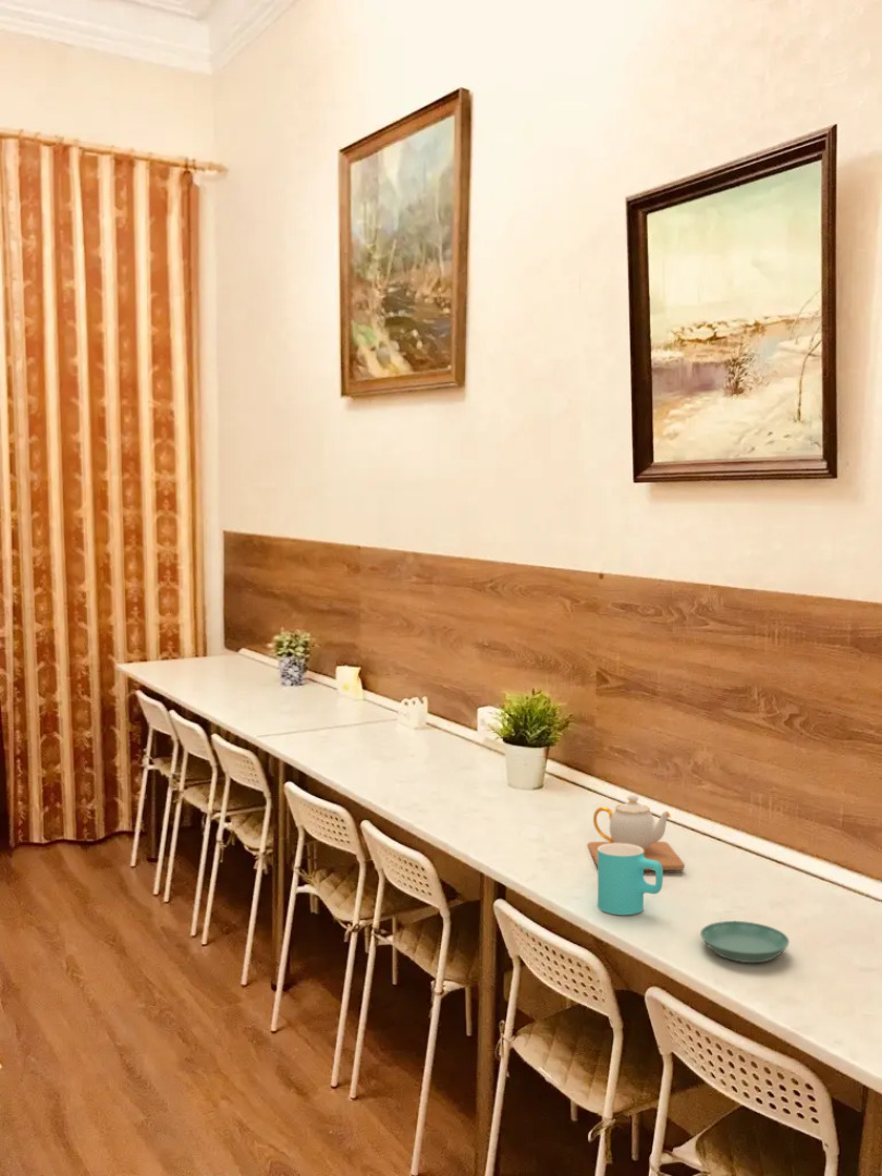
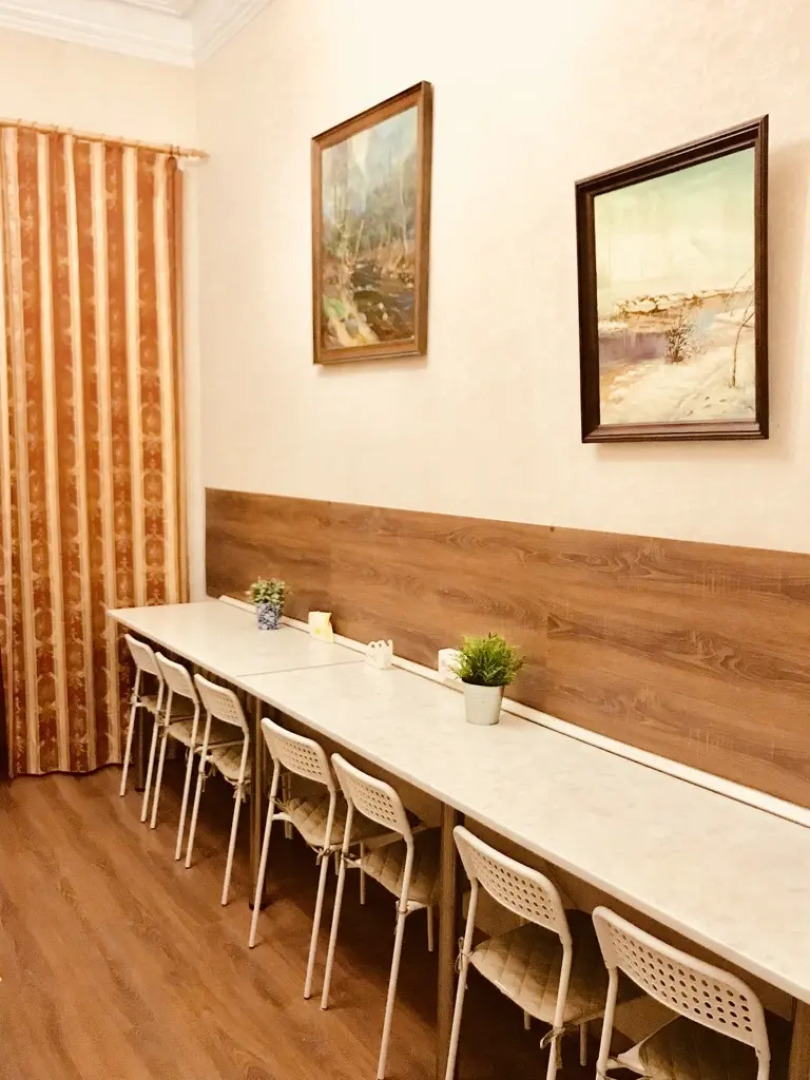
- teapot (634, 826)
- saucer (744, 943)
- cup (626, 880)
